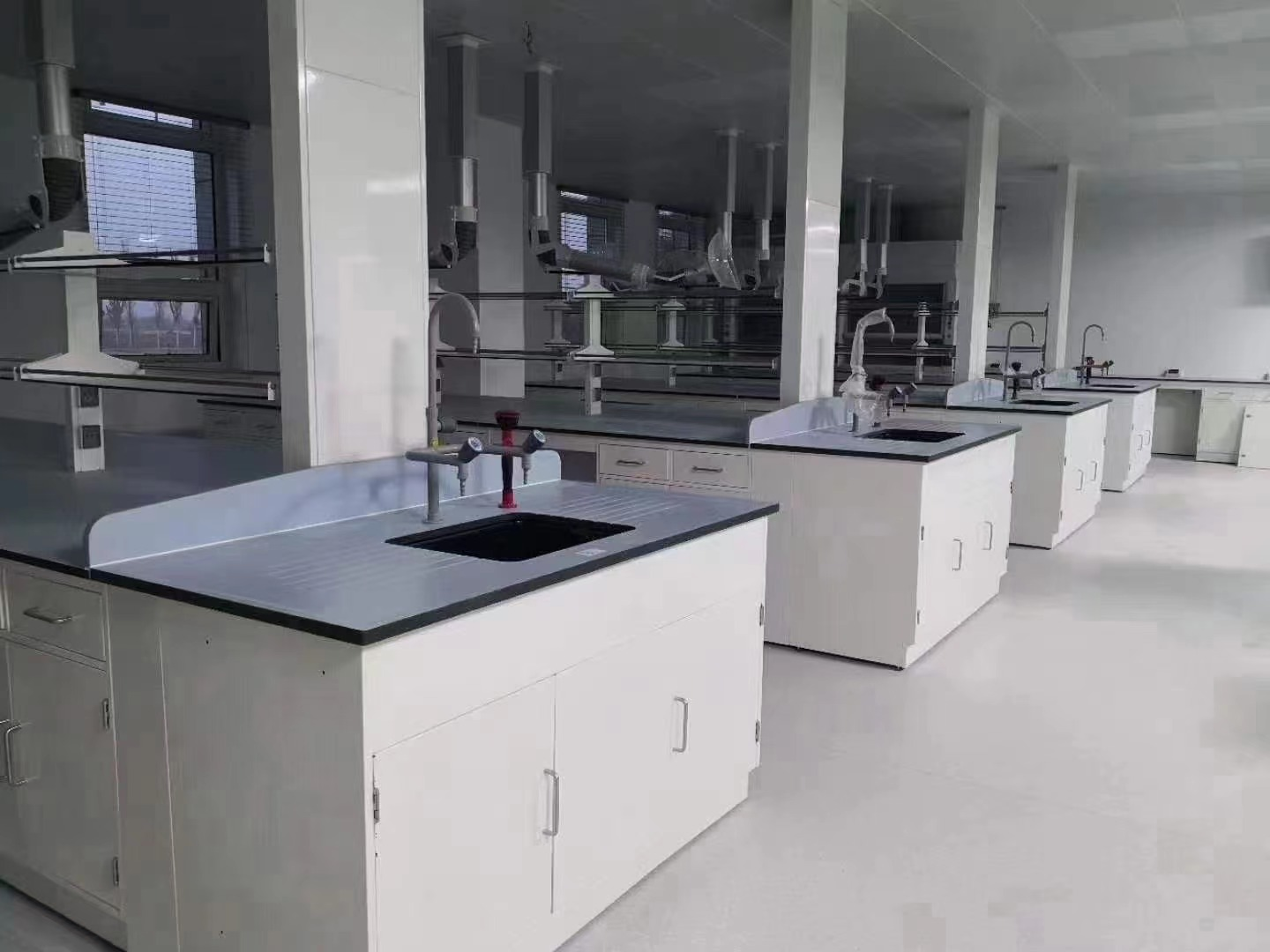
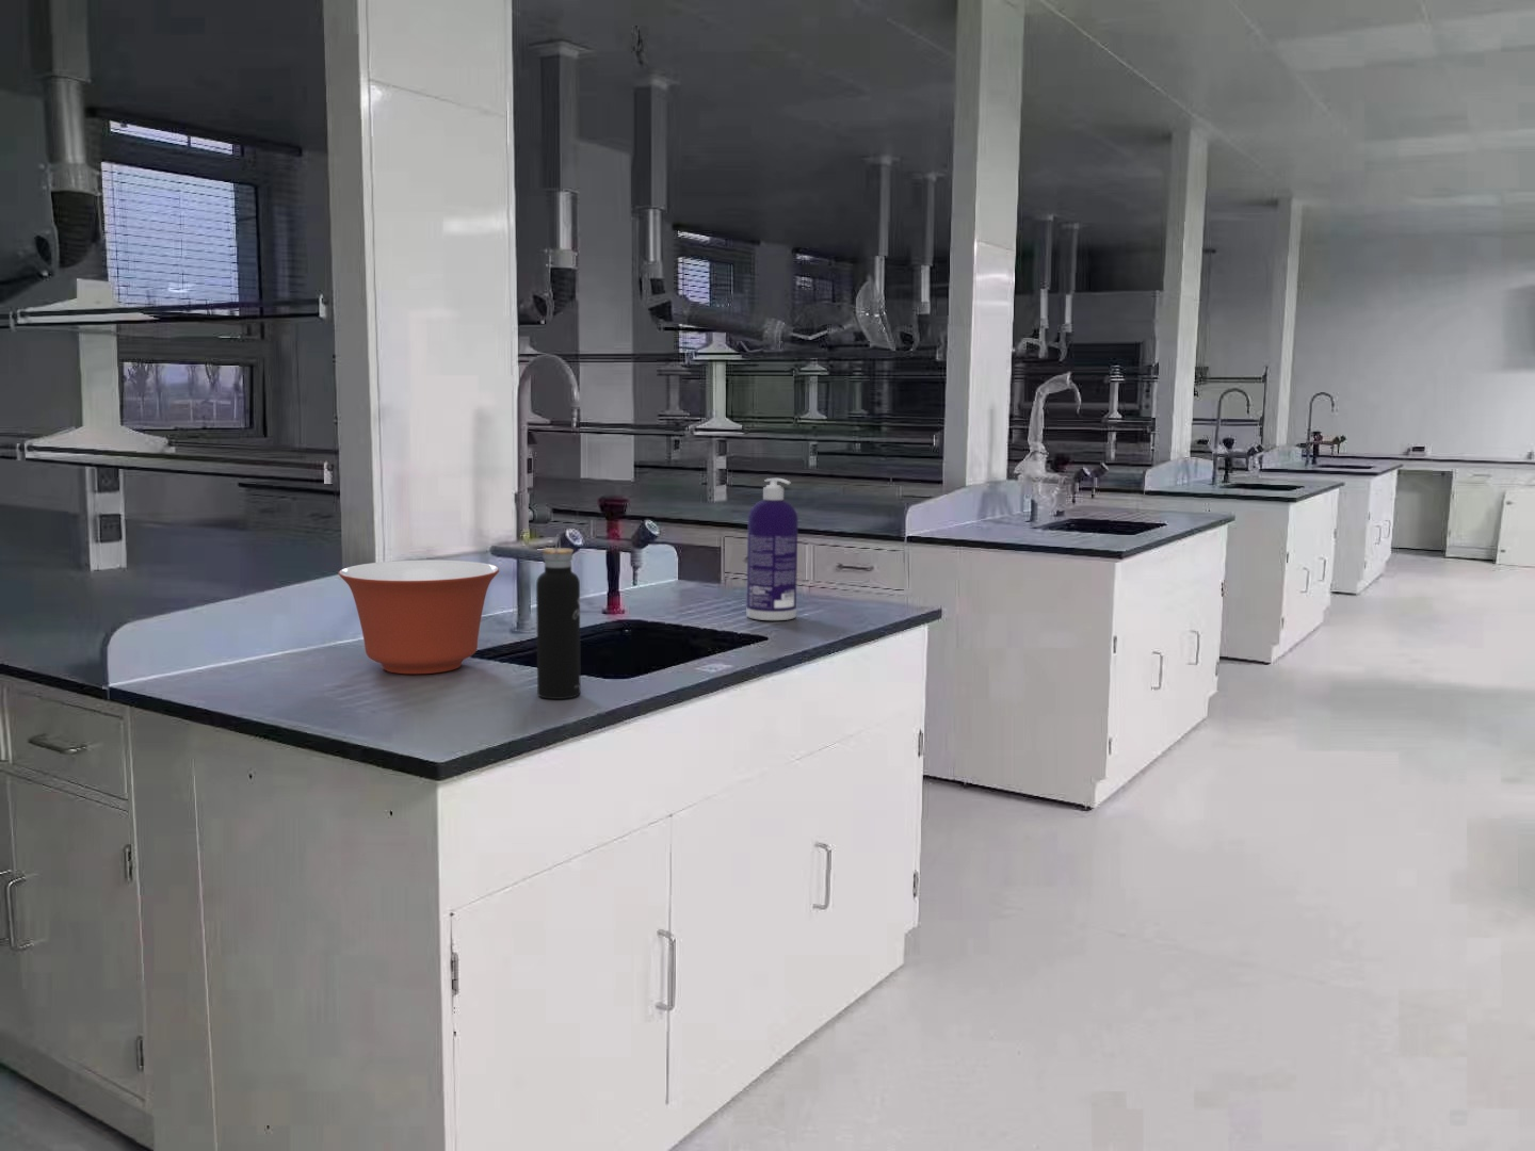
+ water bottle (557, 615)
+ spray bottle (772, 546)
+ mixing bowl (421, 617)
